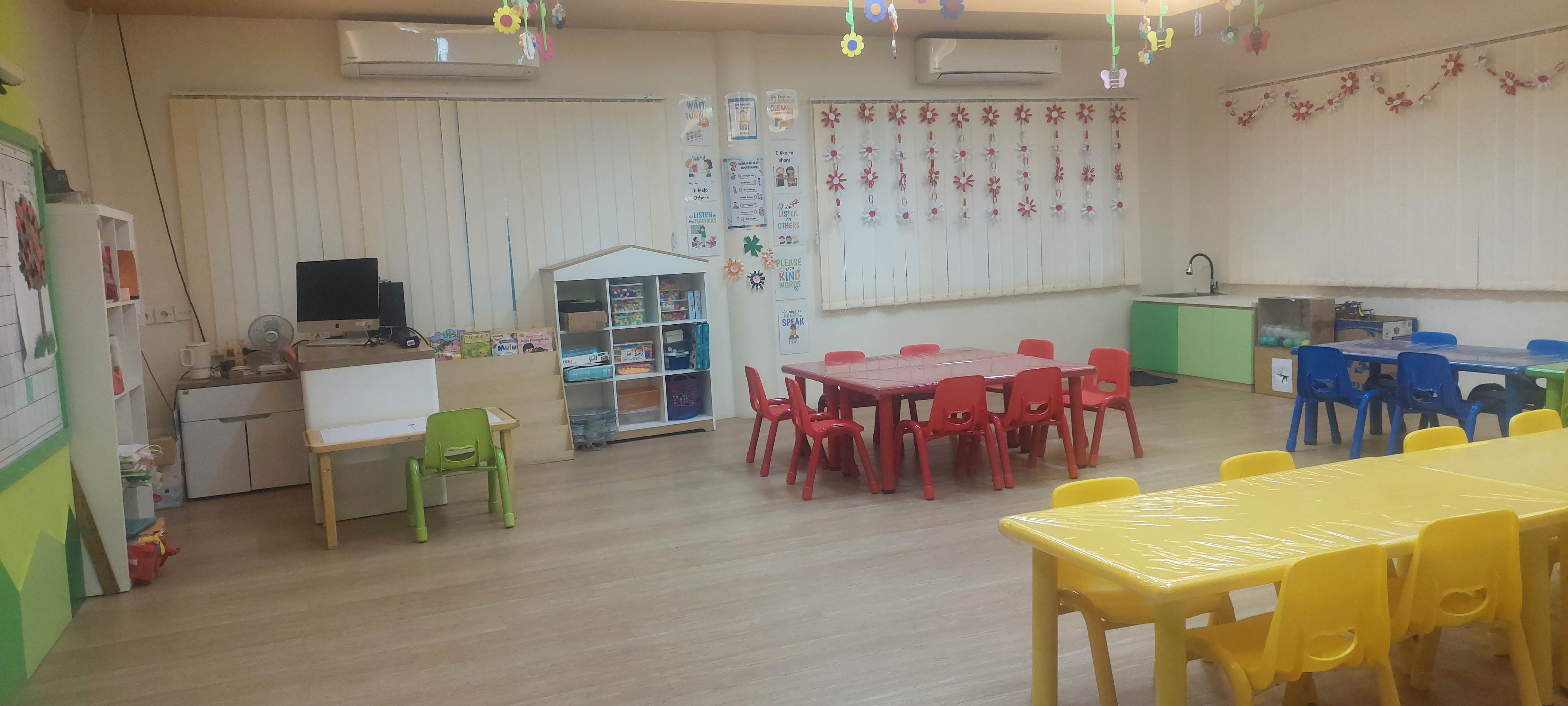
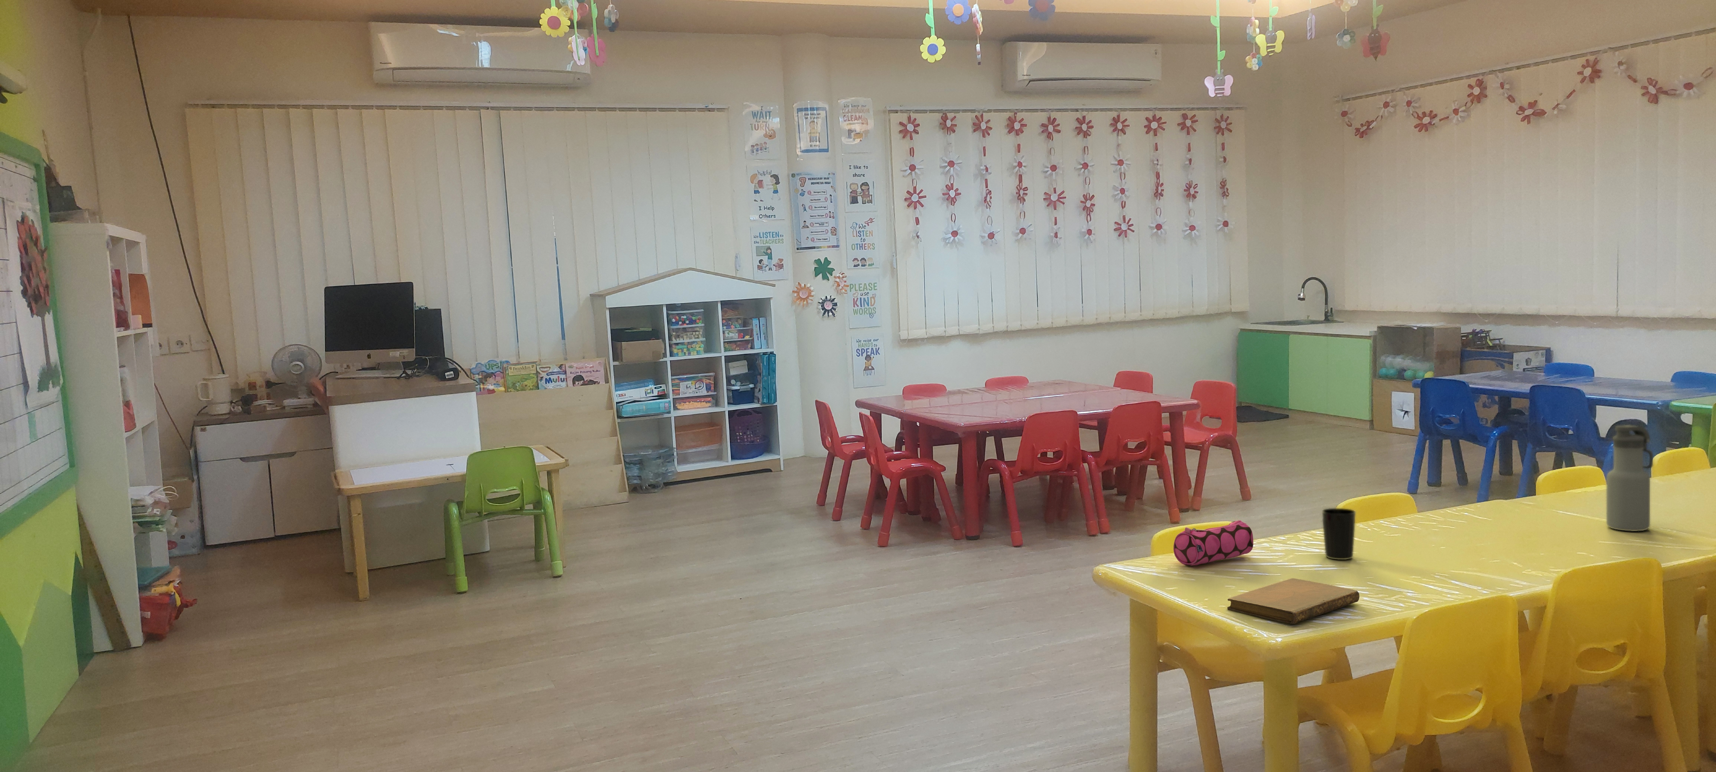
+ water bottle (1628, 477)
+ pencil case (1215, 541)
+ notebook (1294, 599)
+ cup (1338, 534)
